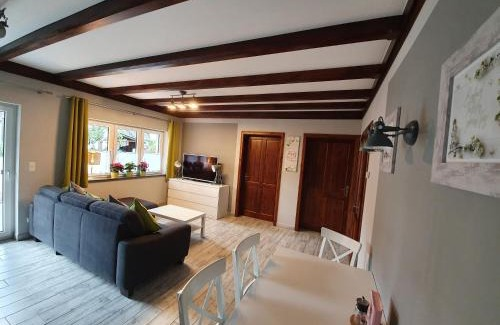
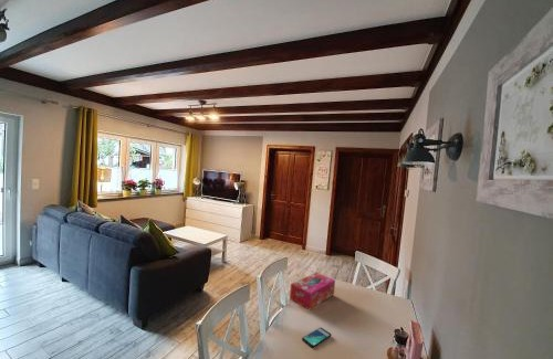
+ tissue box (313, 288)
+ smartphone (316, 337)
